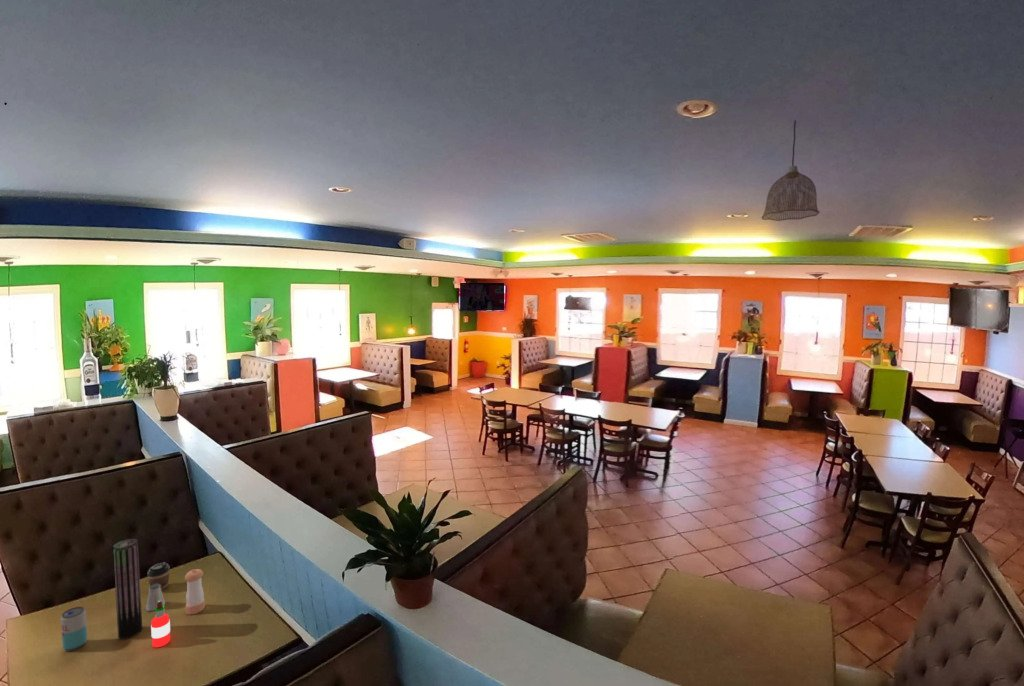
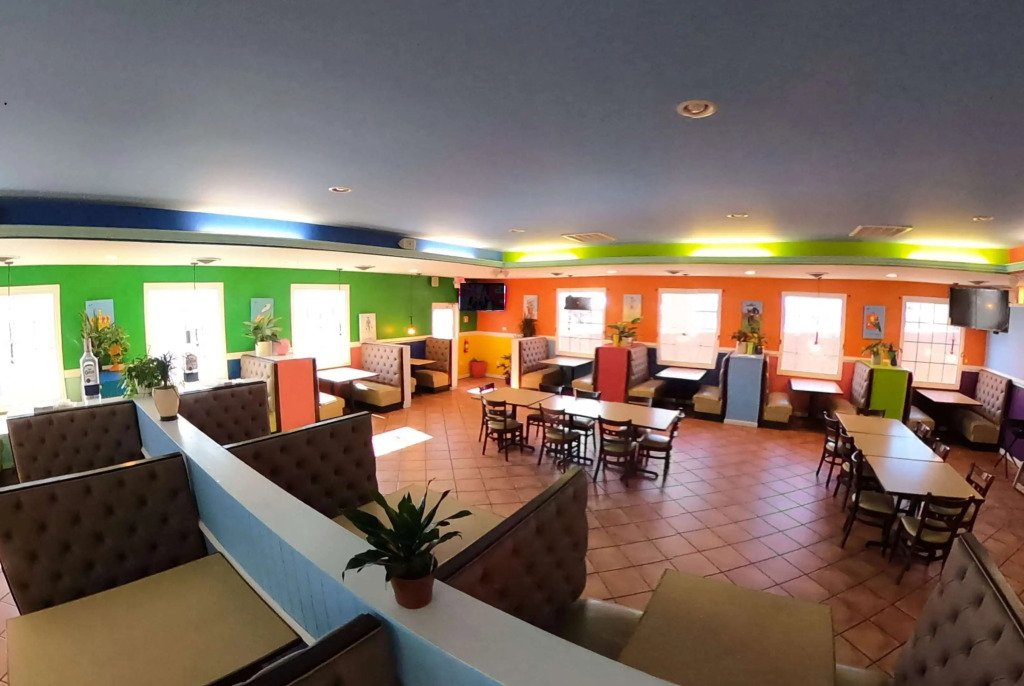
- pendant lamp (792, 168)
- hot sauce (160, 621)
- pepper shaker (194, 589)
- saltshaker (155, 595)
- cylinder (128, 588)
- coffee cup (158, 576)
- beverage can (74, 628)
